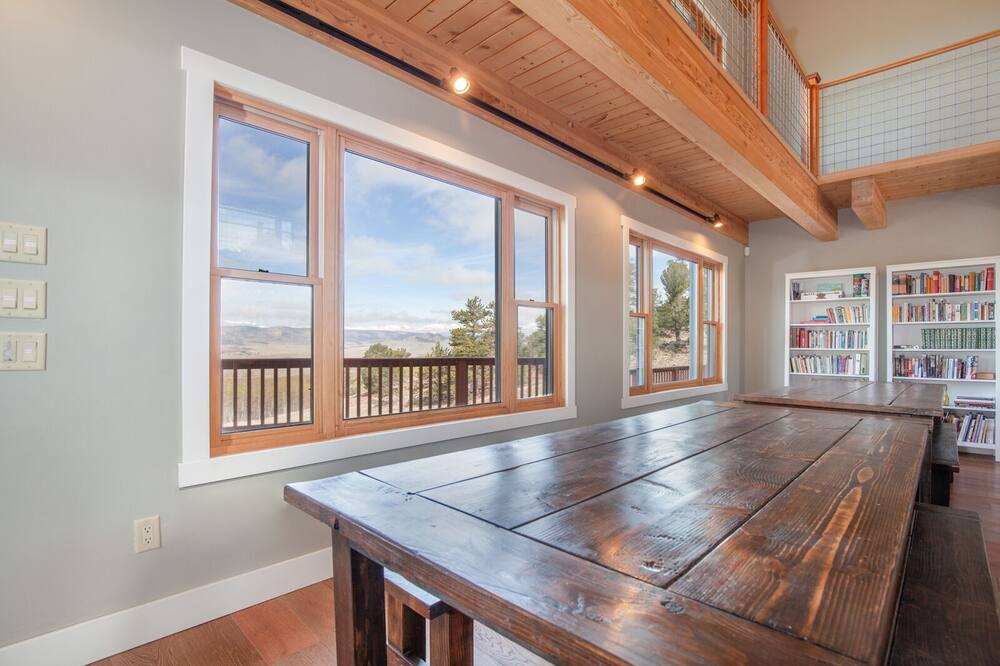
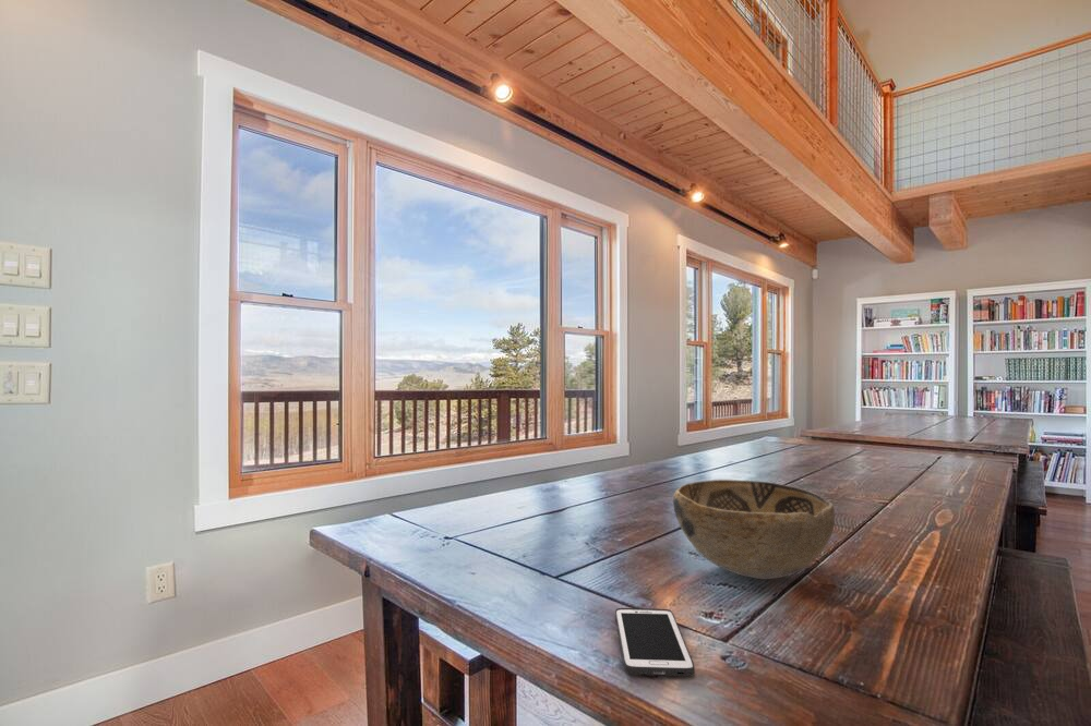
+ decorative bowl (750, 531)
+ cell phone (650, 639)
